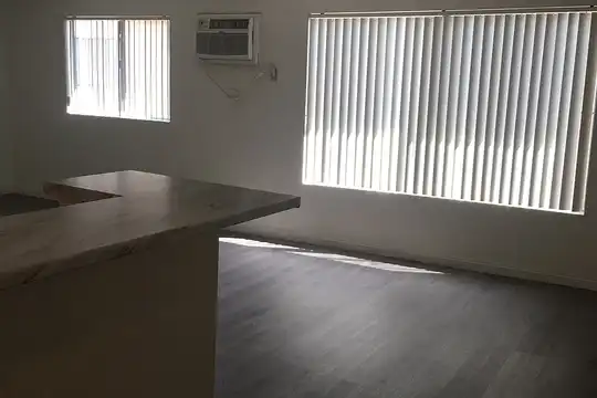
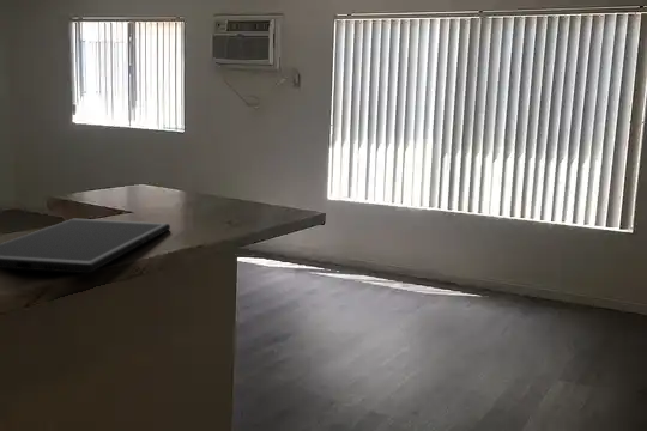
+ cutting board (80, 242)
